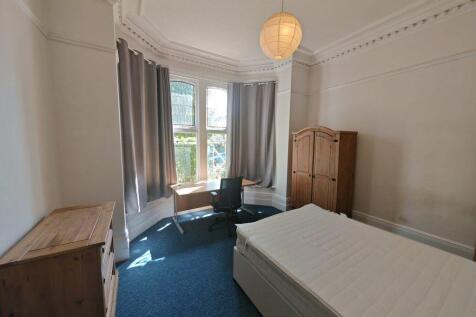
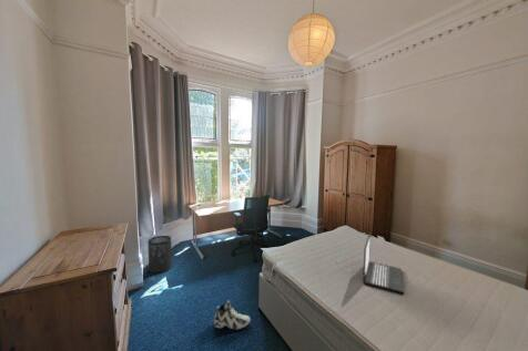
+ sneaker (232, 312)
+ trash can (160, 252)
+ laptop (380, 264)
